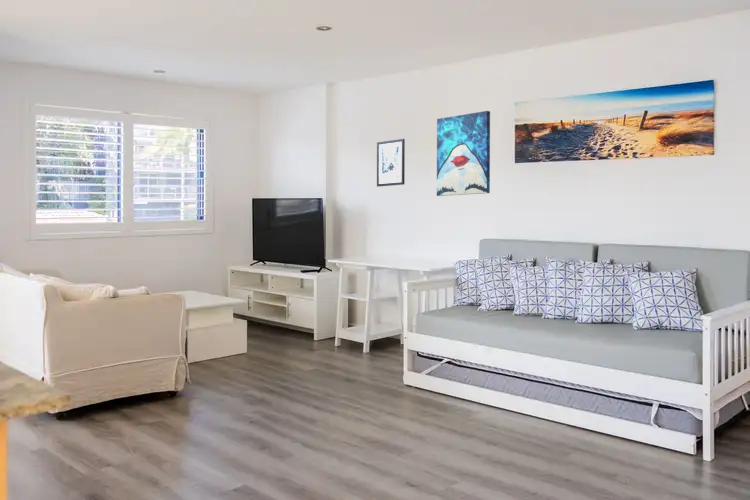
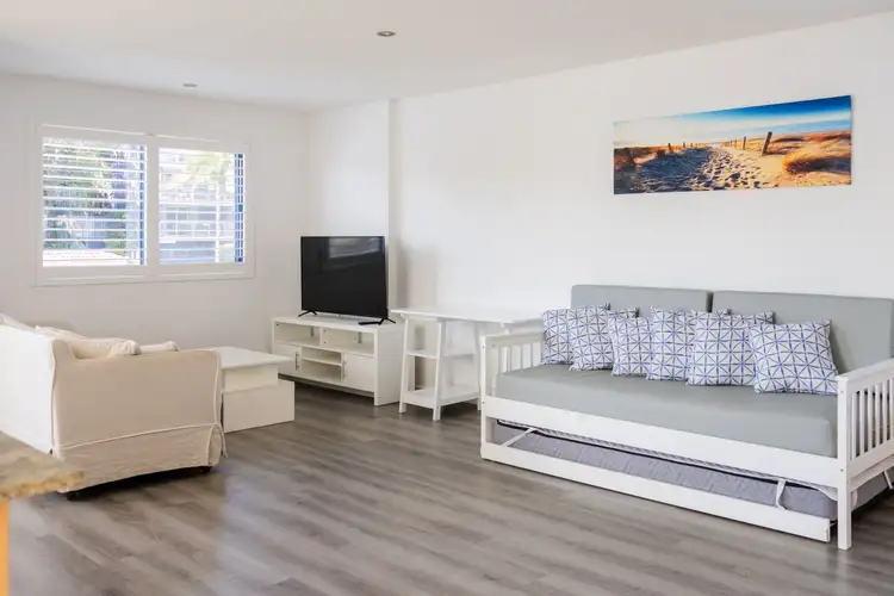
- wall art (390, 163)
- wall art (462, 154)
